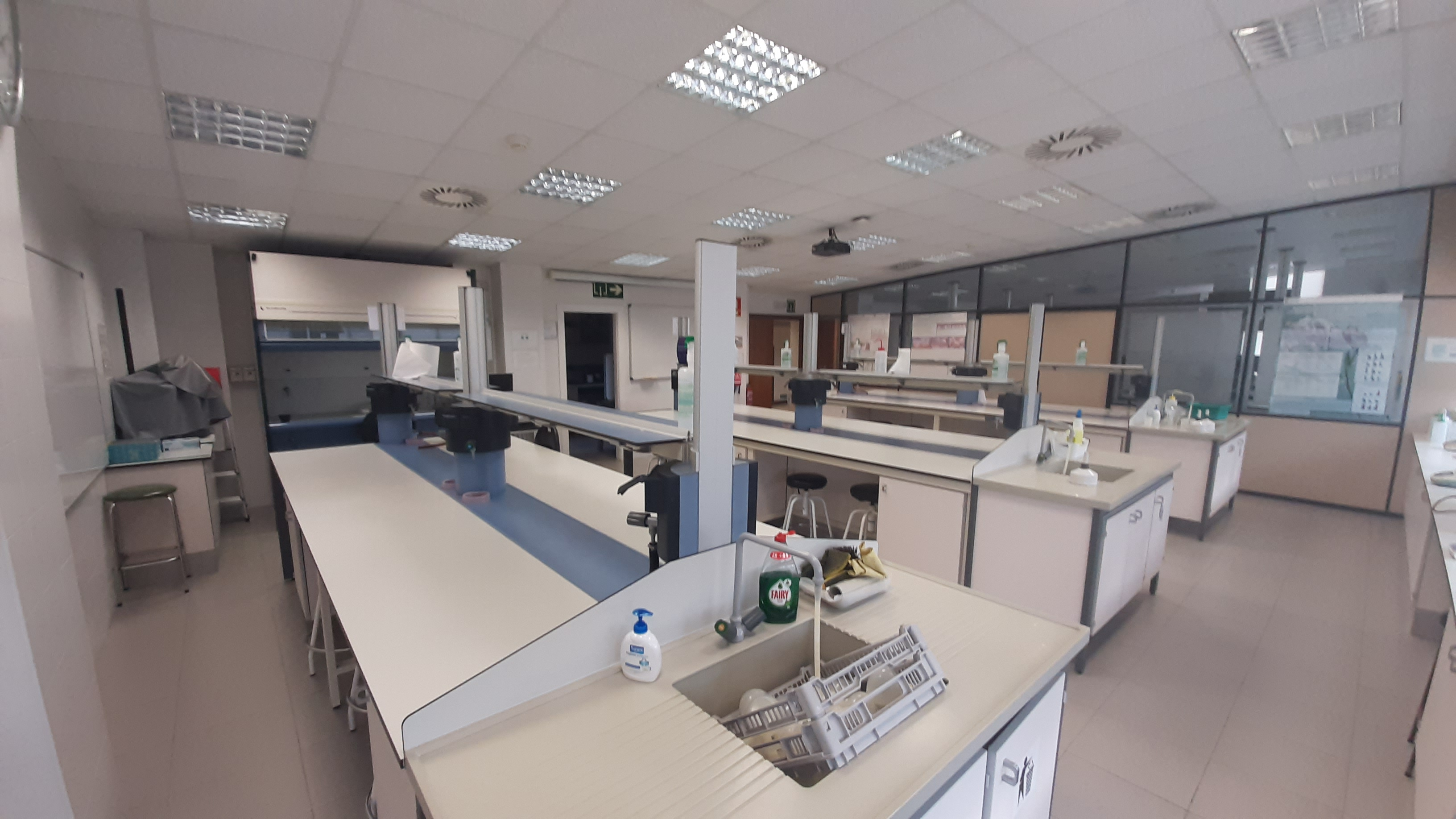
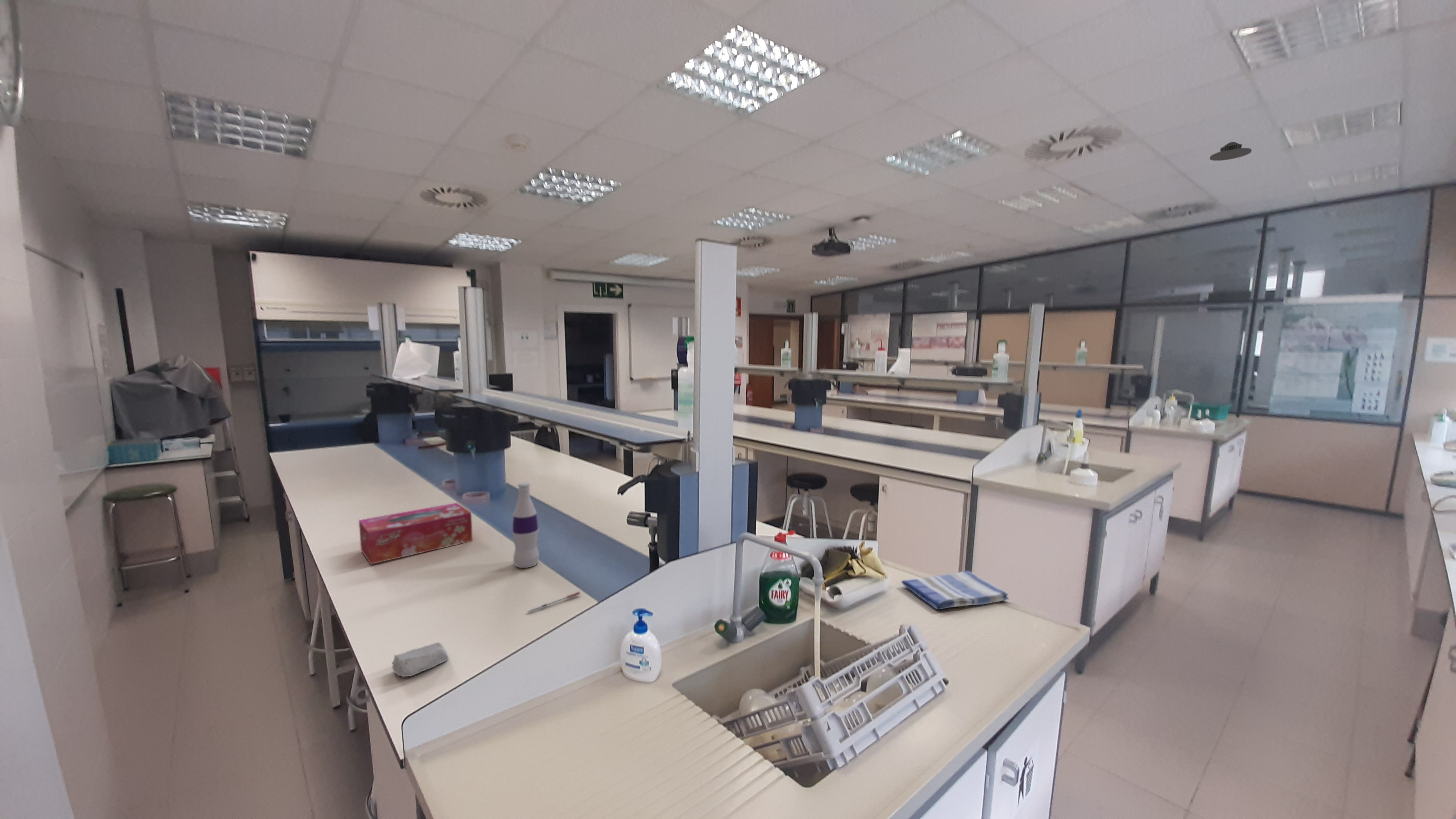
+ soap bar (422, 657)
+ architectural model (1231, 148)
+ dish towel (954, 588)
+ tissue box (417, 531)
+ bottle (525, 524)
+ pen (554, 601)
